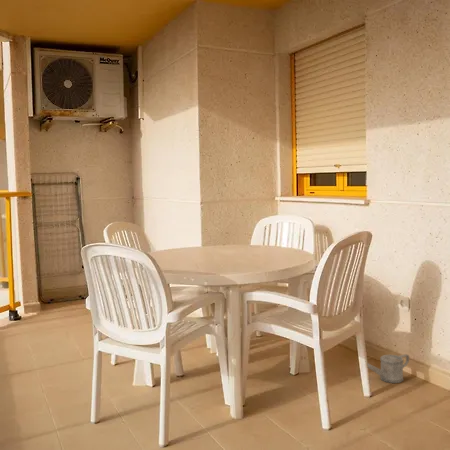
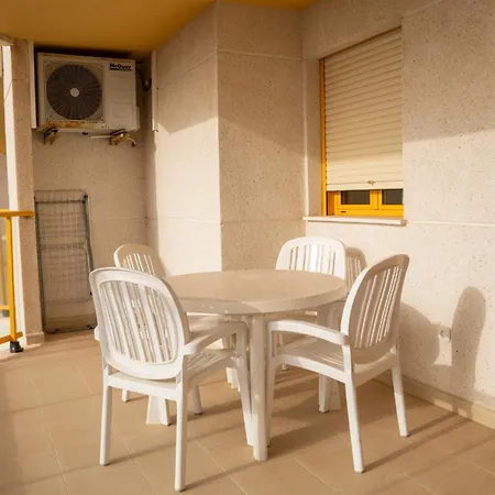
- watering can (386, 368)
